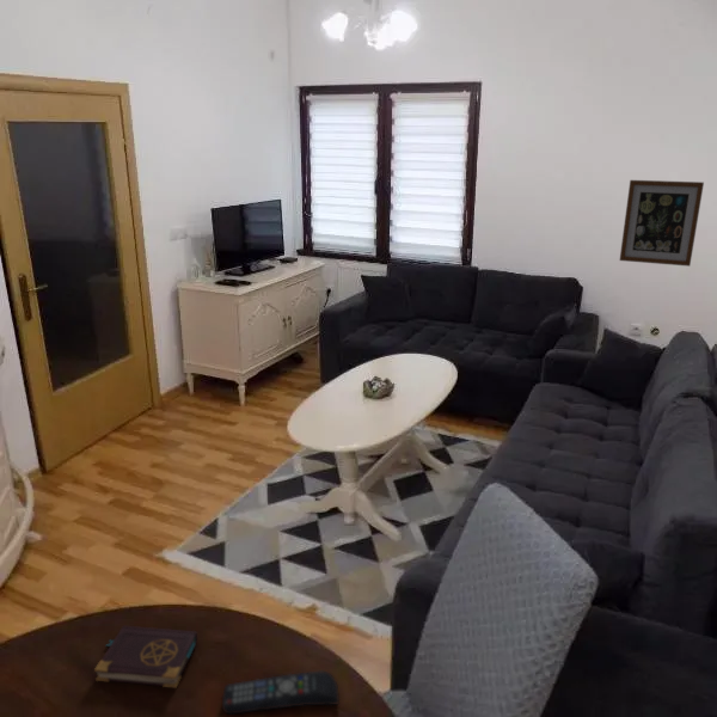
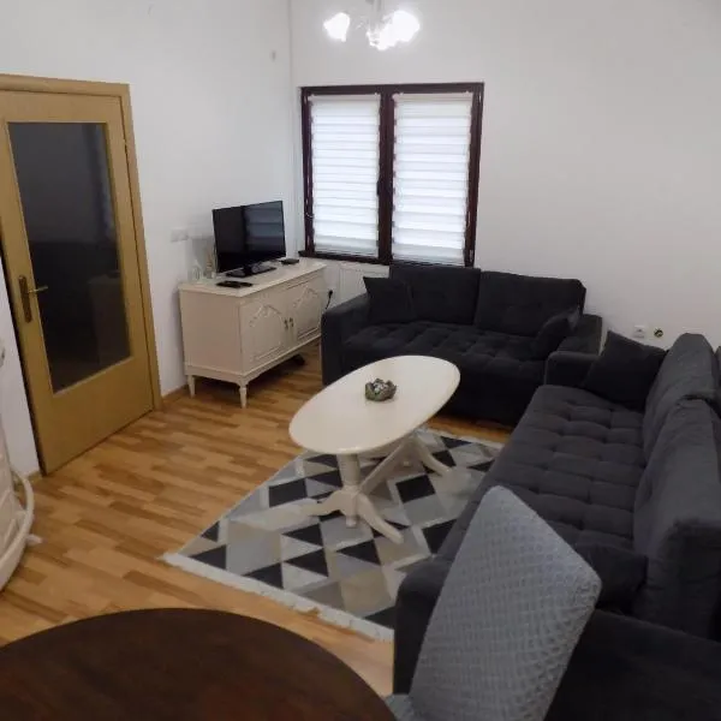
- wall art (660, 222)
- remote control (281, 692)
- book (147, 655)
